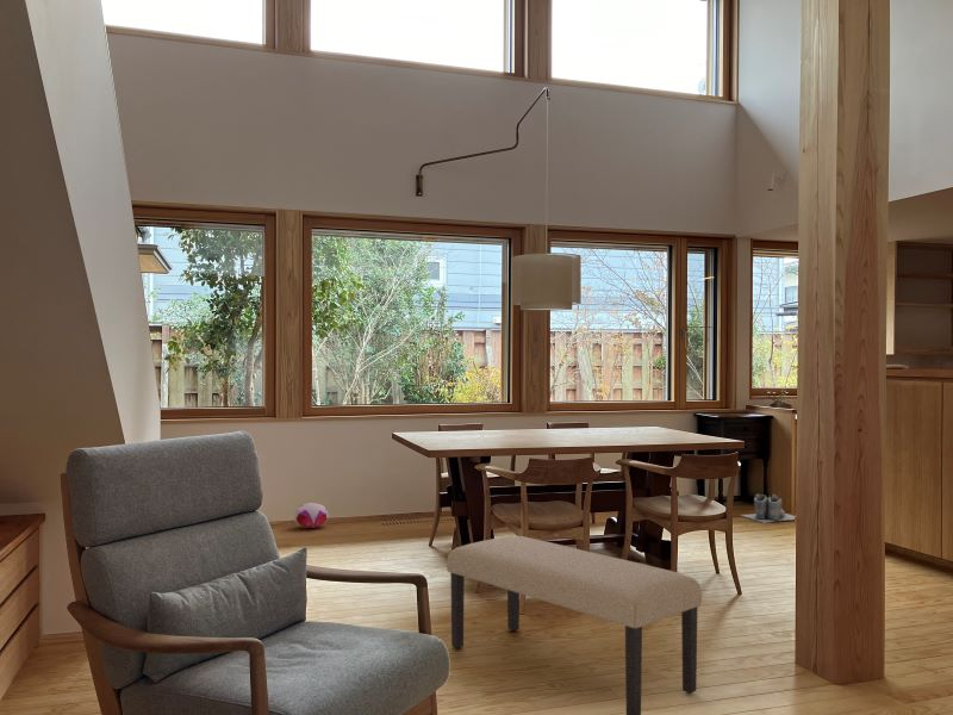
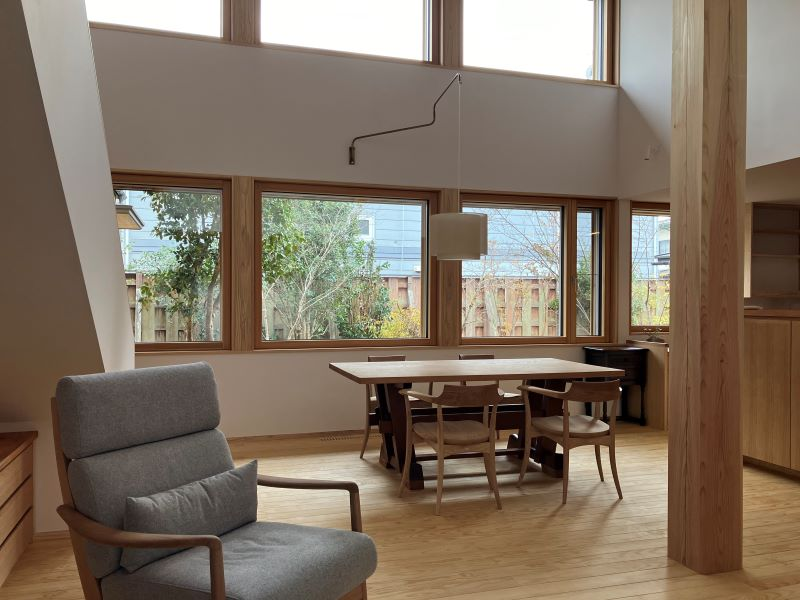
- bench (565, 607)
- plush toy (311, 515)
- boots (771, 505)
